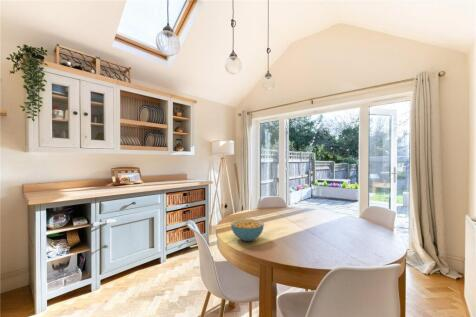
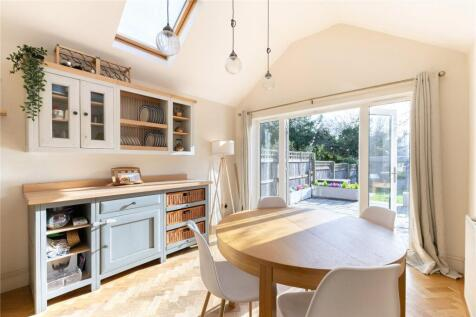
- cereal bowl (247, 231)
